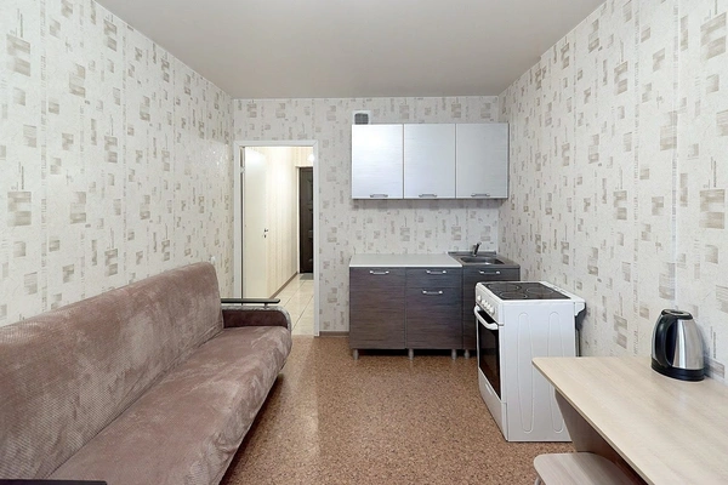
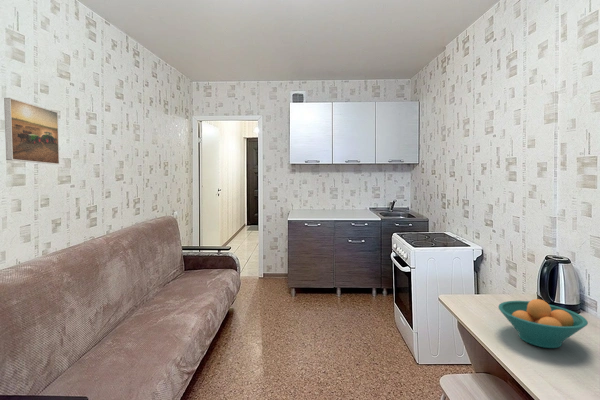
+ fruit bowl (539, 320)
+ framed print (34, 134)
